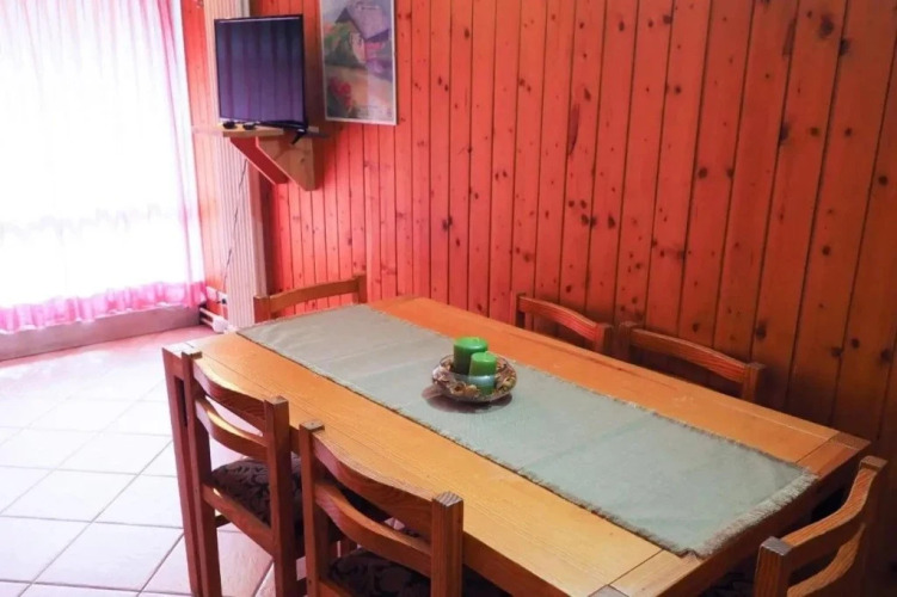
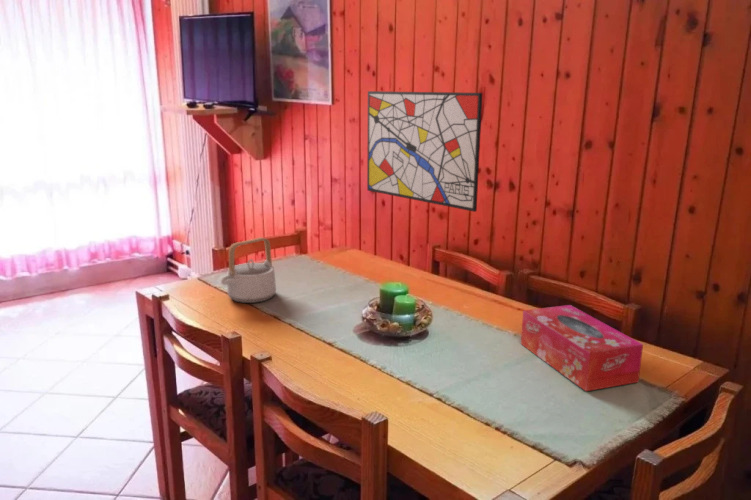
+ wall art (418, 147)
+ tissue box (577, 344)
+ teapot (247, 269)
